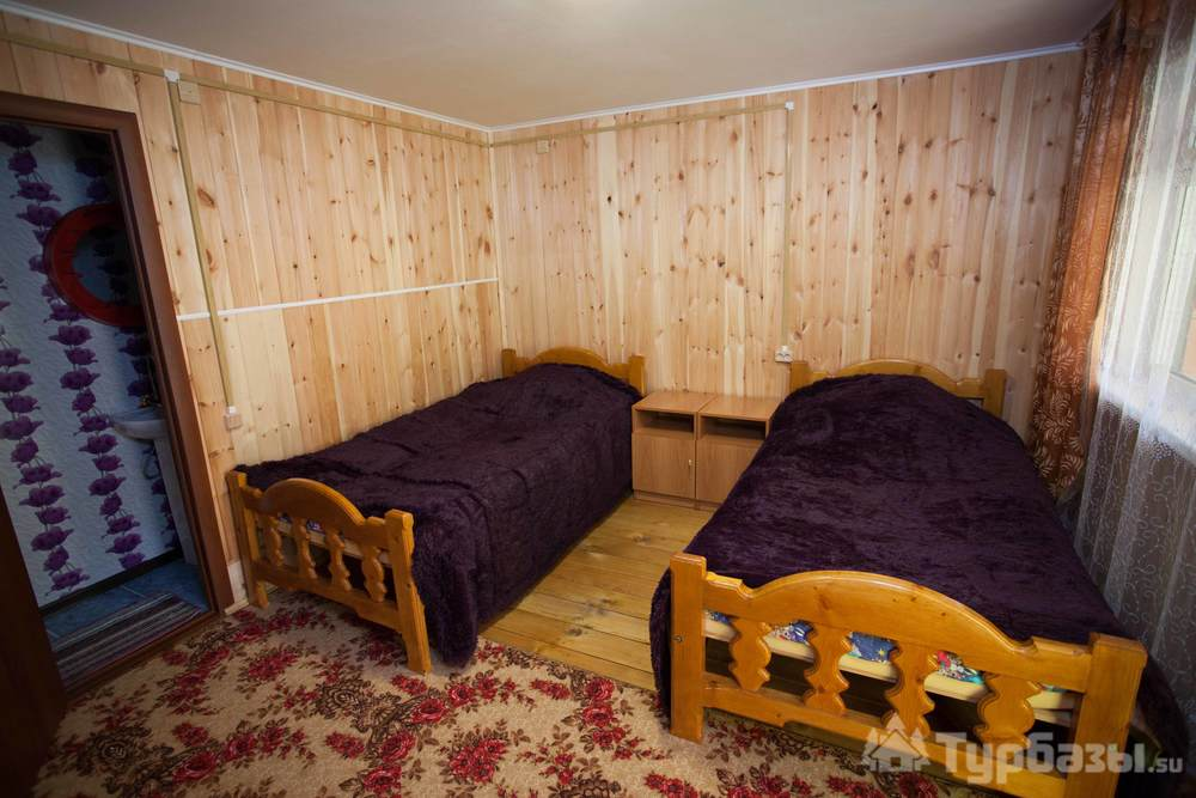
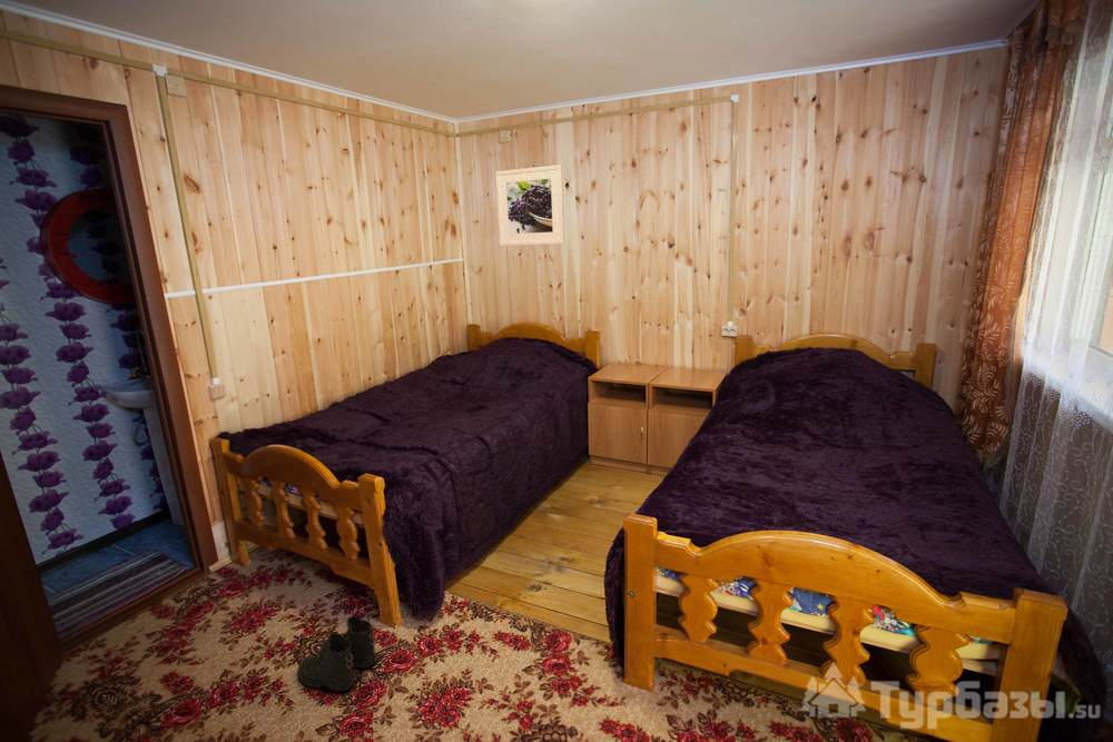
+ boots (335, 646)
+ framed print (529, 207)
